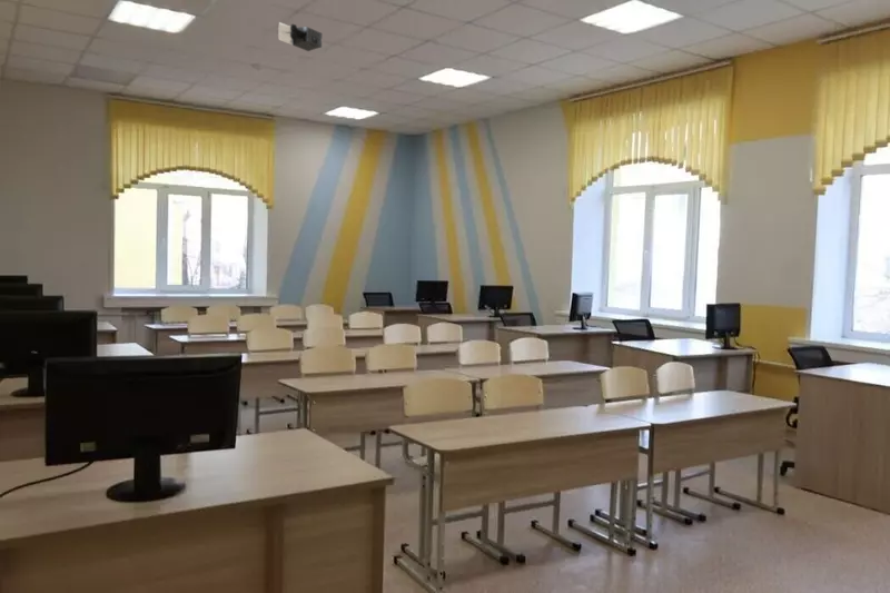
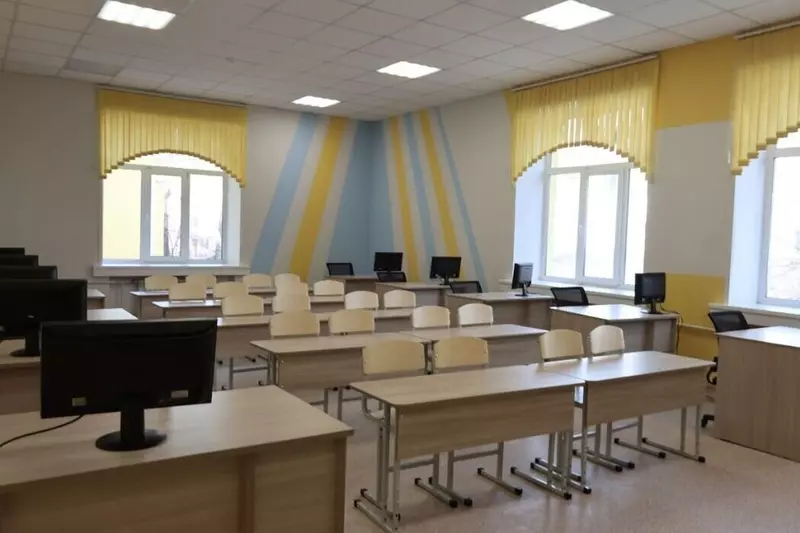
- projector (300, 37)
